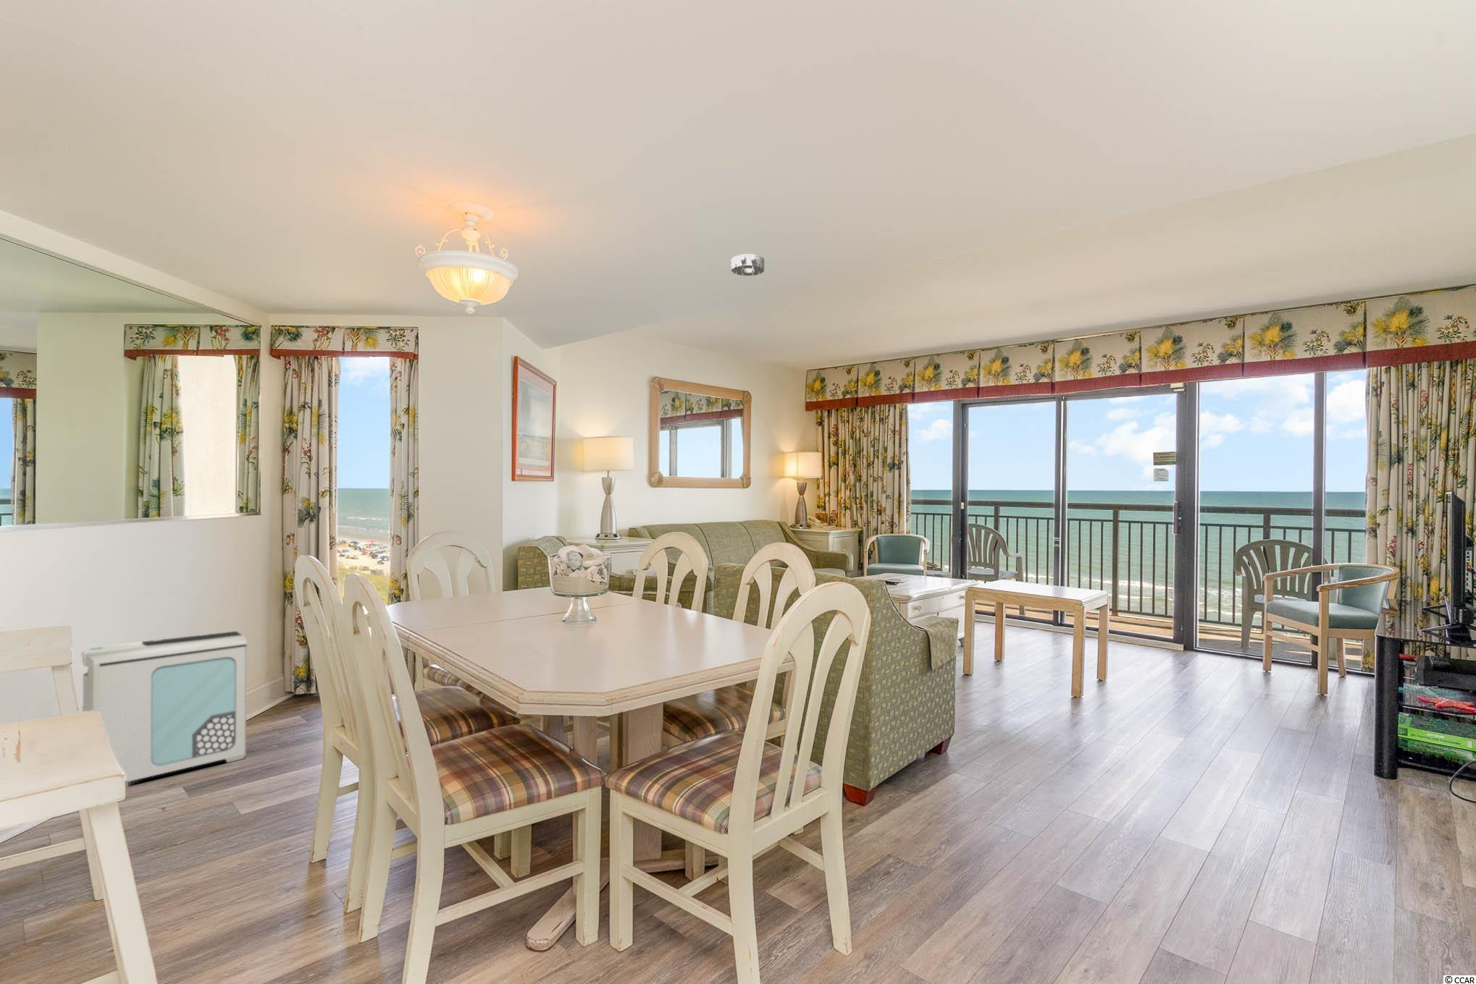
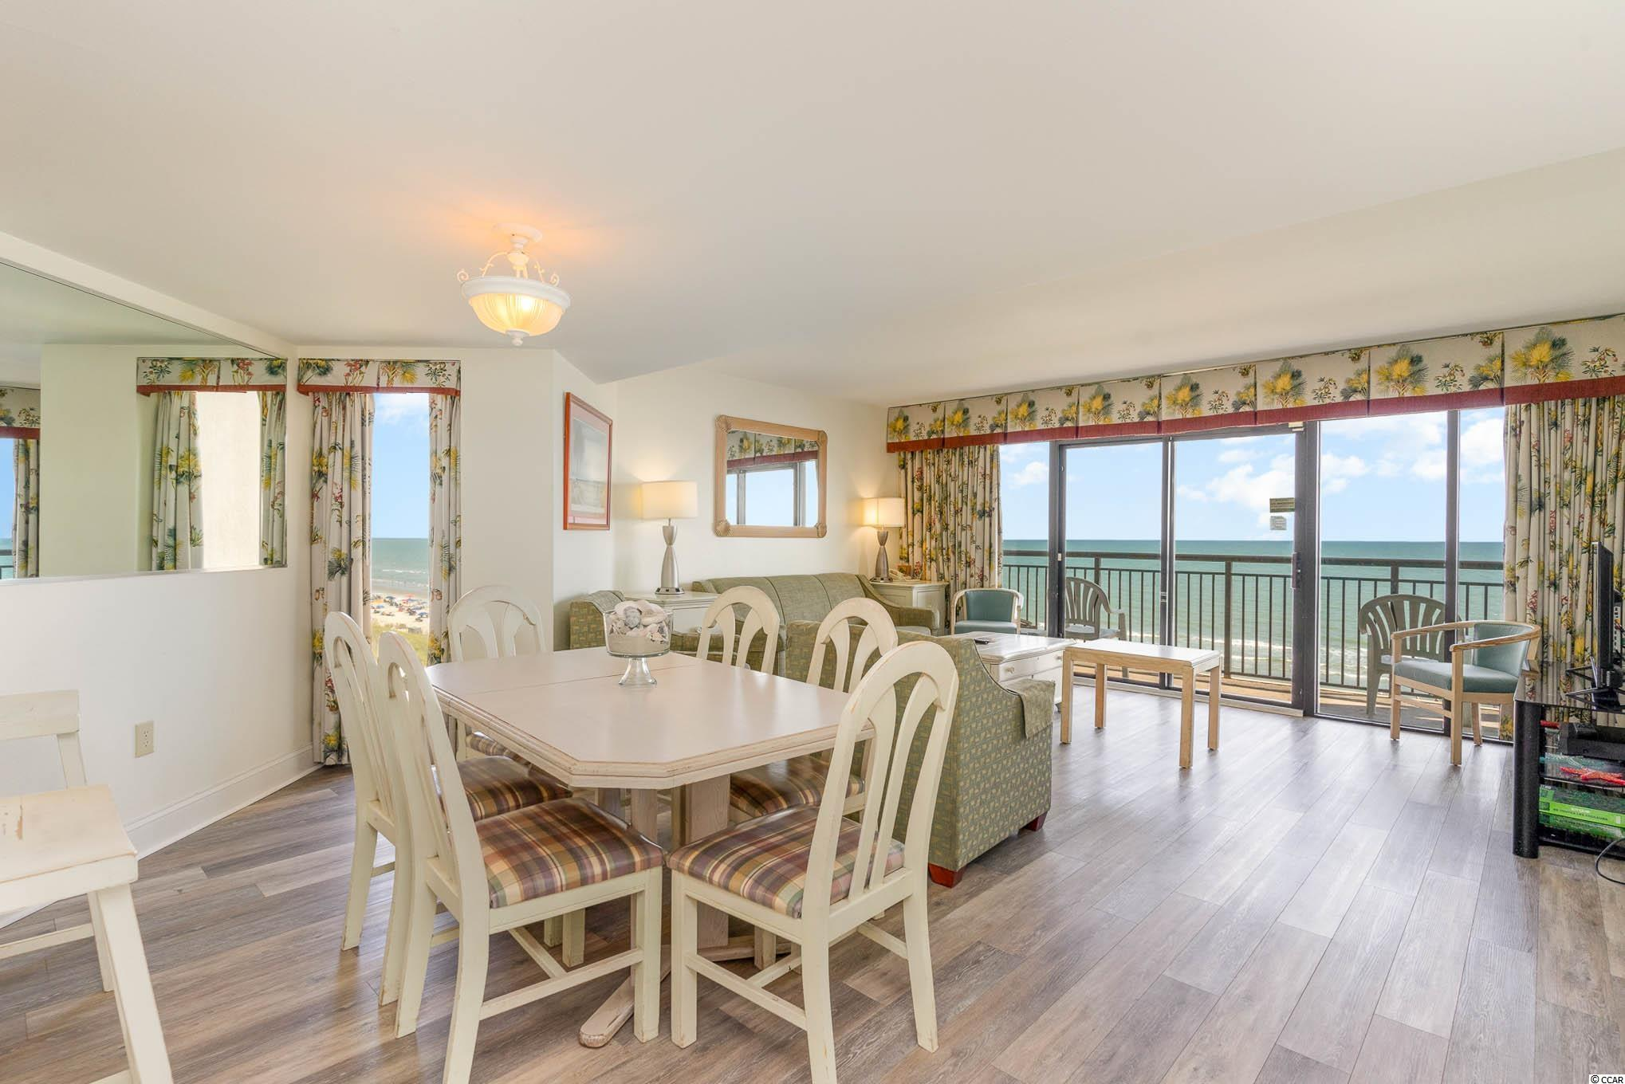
- air purifier (170, 704)
- smoke detector (747, 264)
